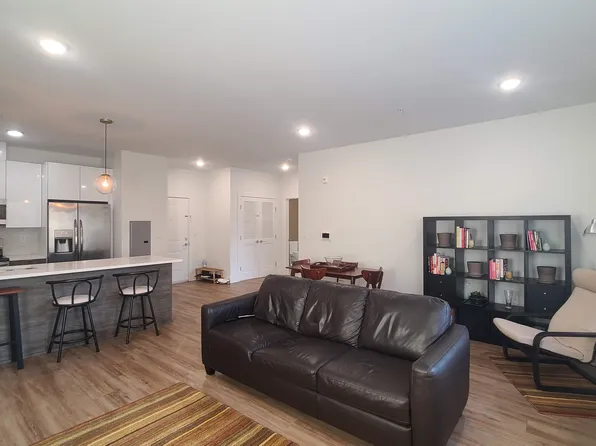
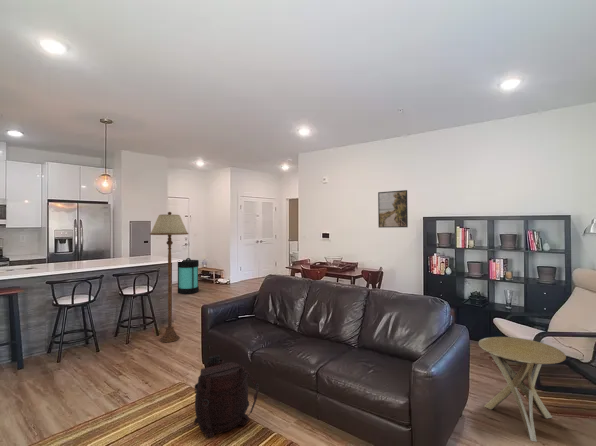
+ backpack (222, 393)
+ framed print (392, 209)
+ lantern (188, 274)
+ floor lamp (169, 275)
+ side table (519, 383)
